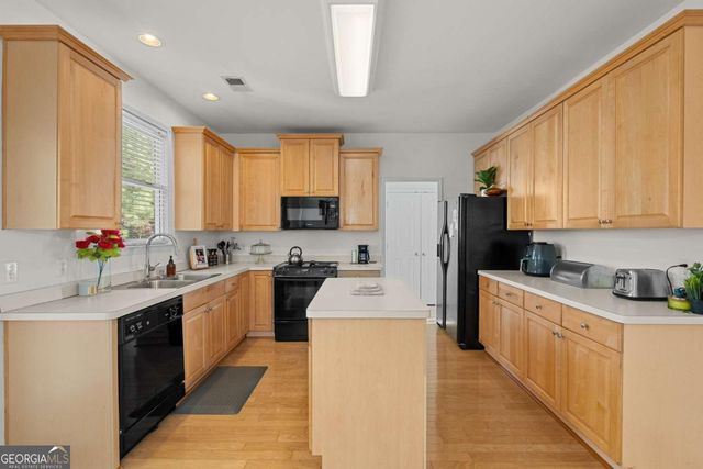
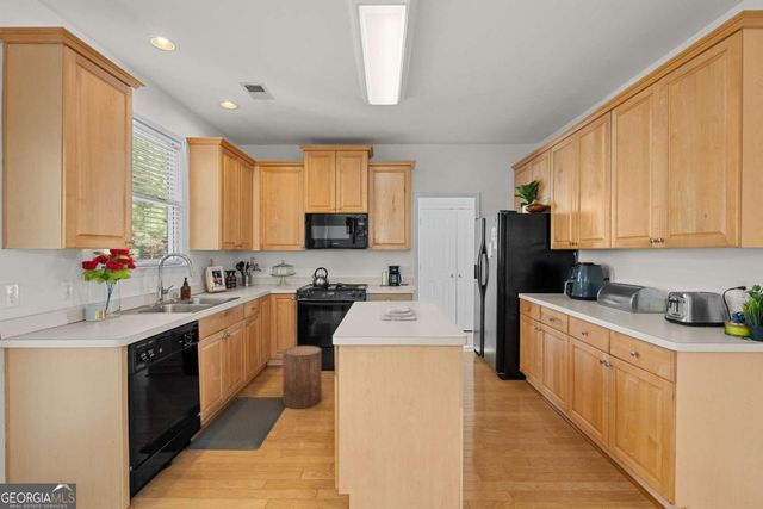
+ stool (302, 375)
